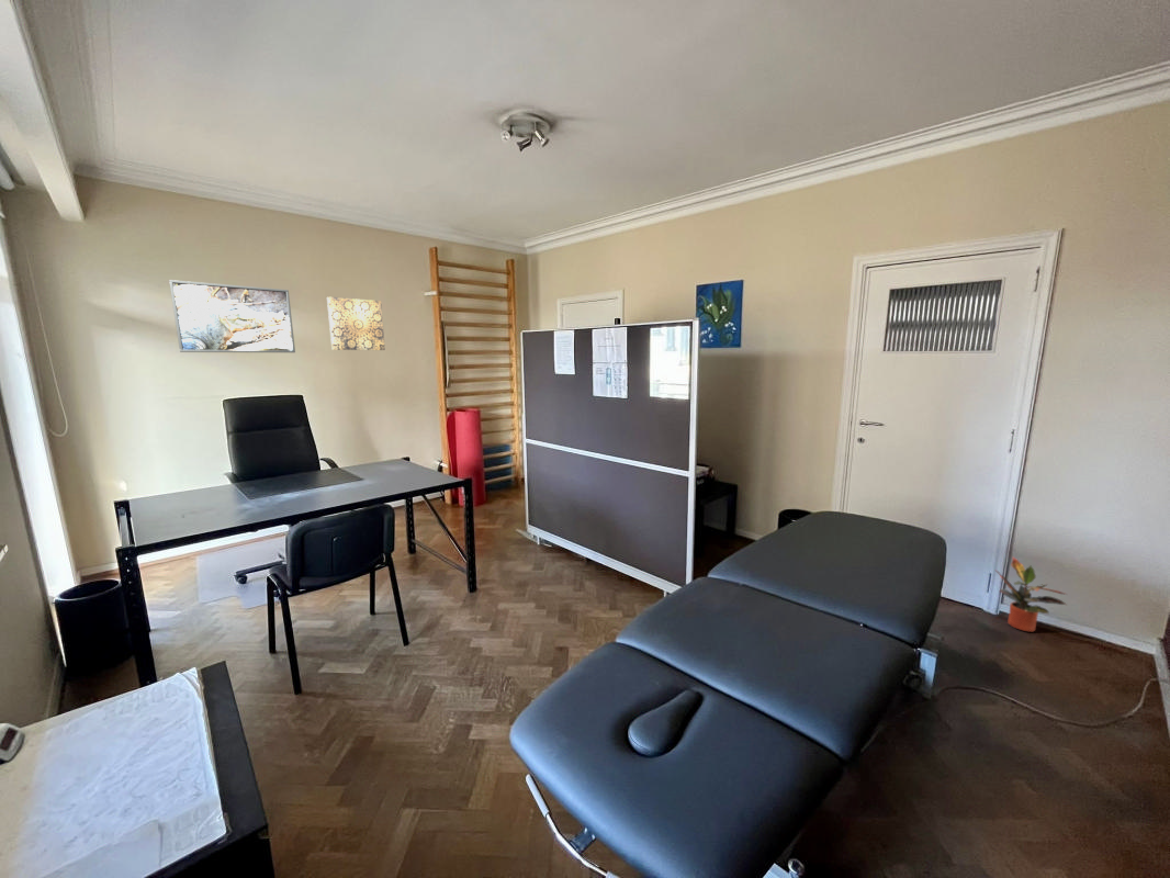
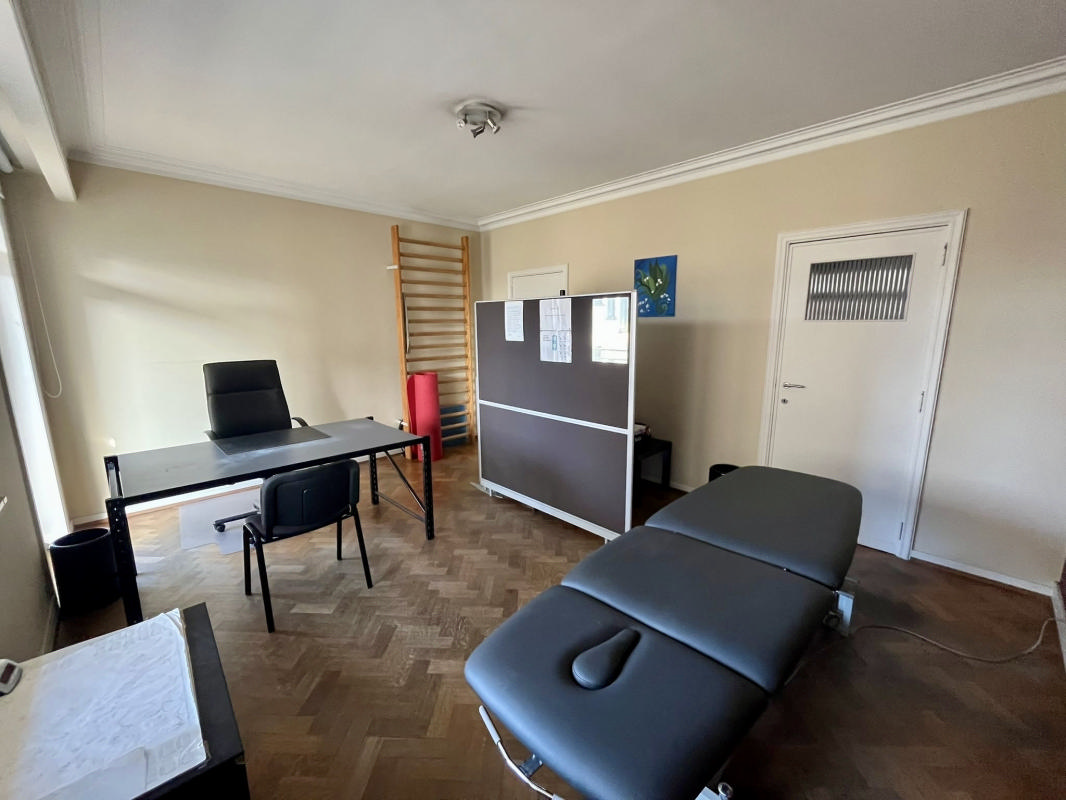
- wall art (357, 324)
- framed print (237, 318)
- potted plant (1027, 598)
